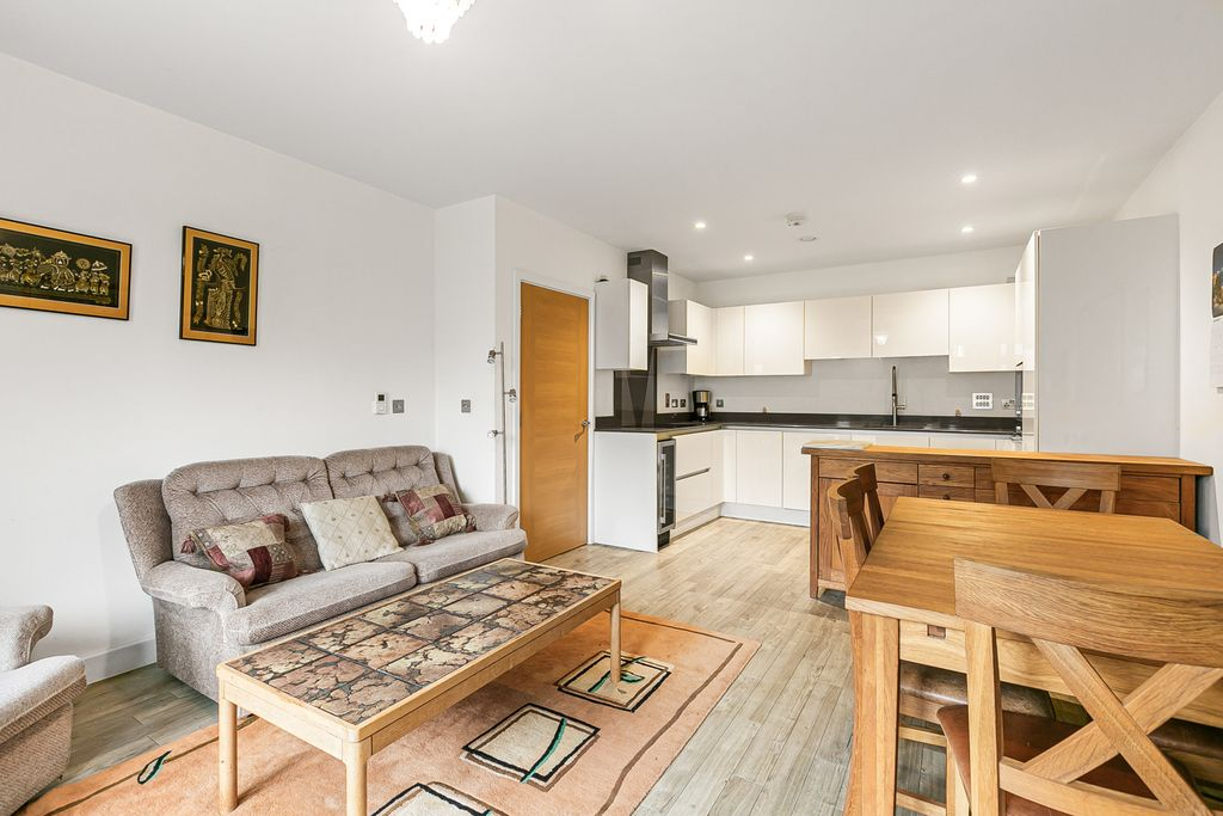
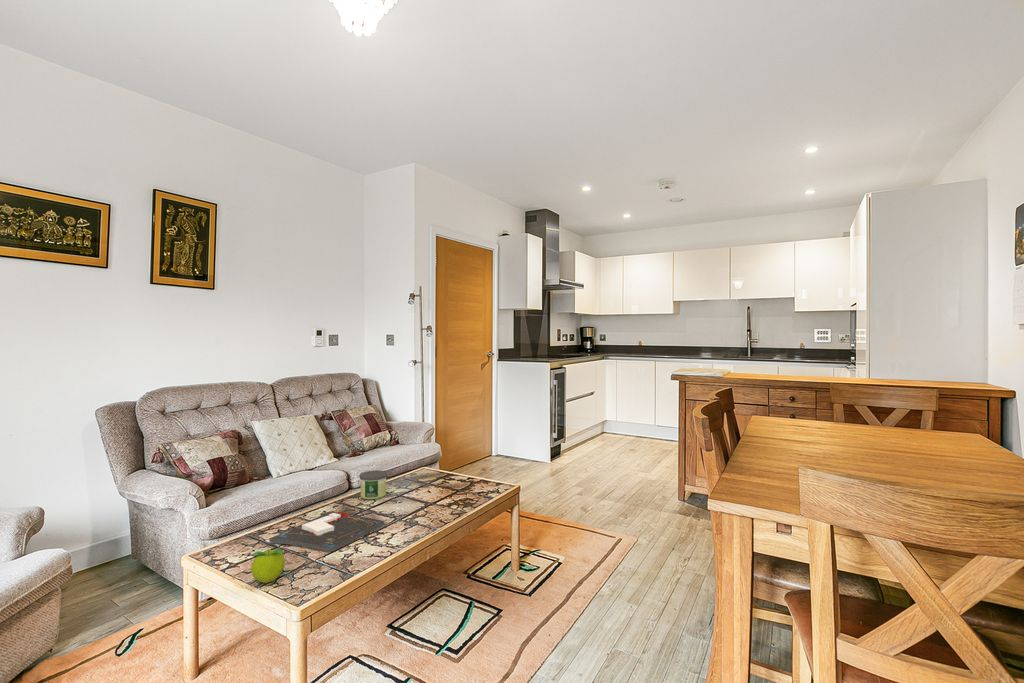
+ candle (373, 485)
+ board game (330, 527)
+ fruit (268, 564)
